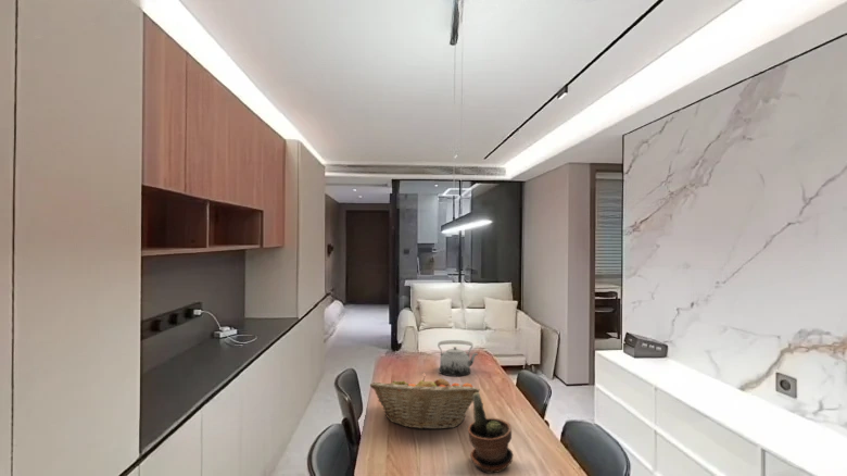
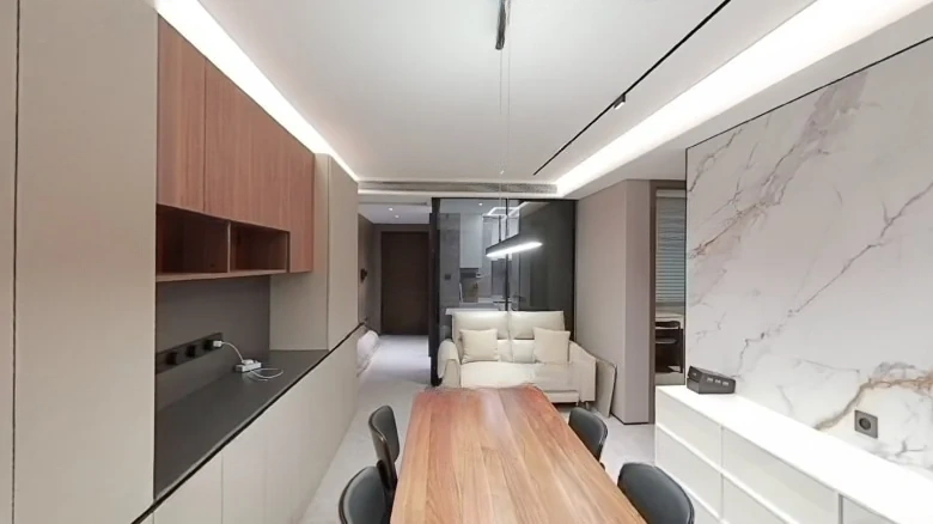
- fruit basket (423, 396)
- potted plant (490, 429)
- teapot (457, 354)
